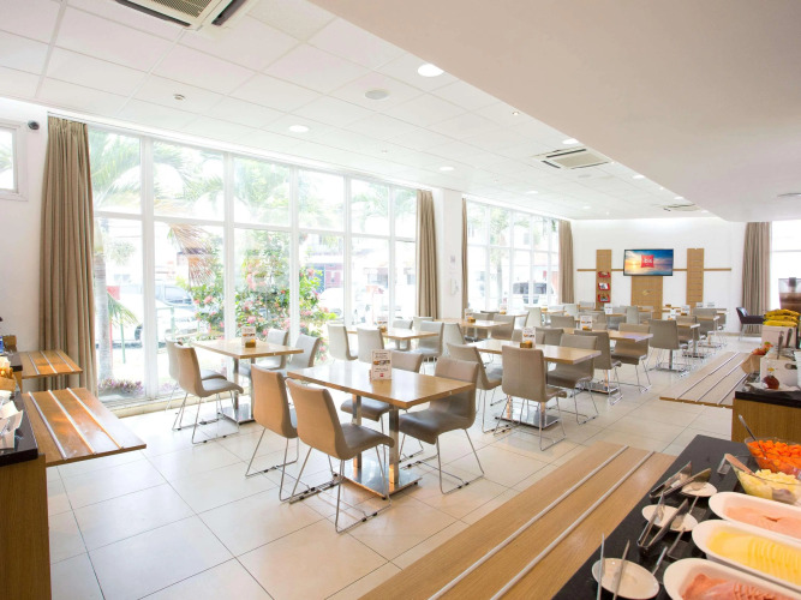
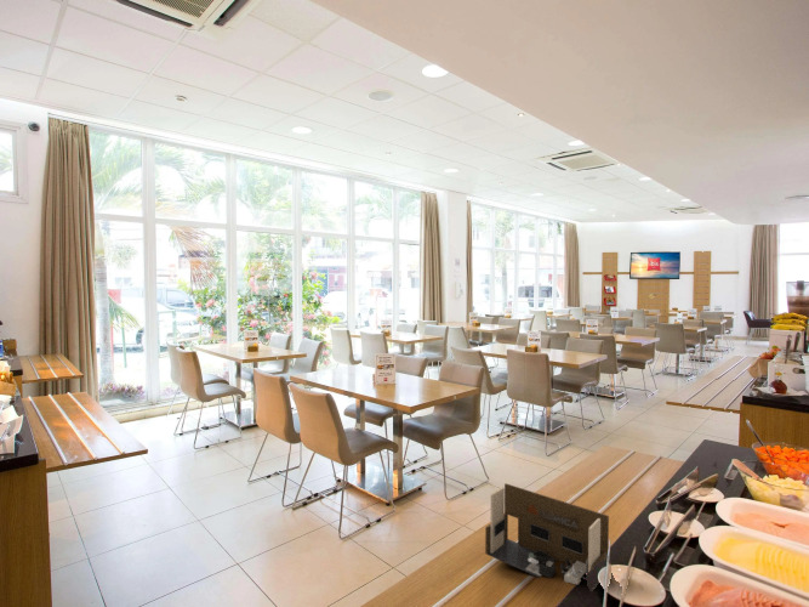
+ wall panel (543, 535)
